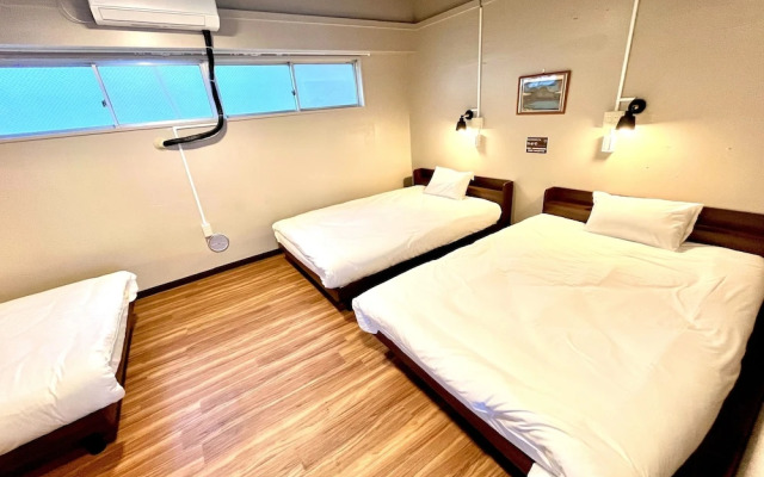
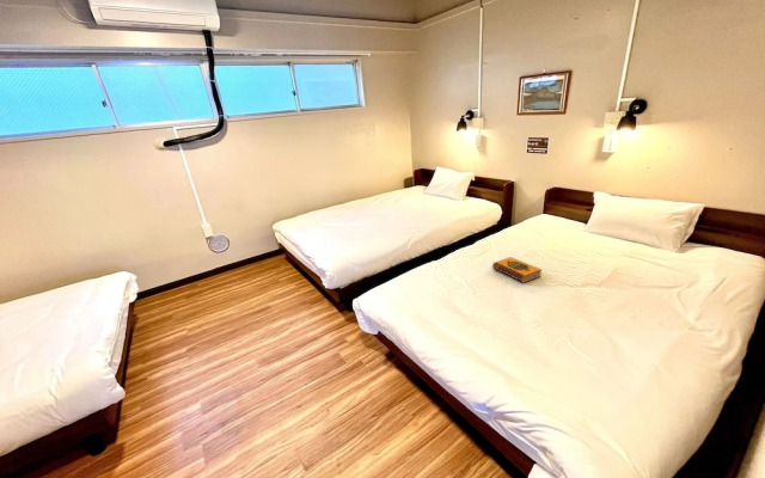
+ hardback book (515, 269)
